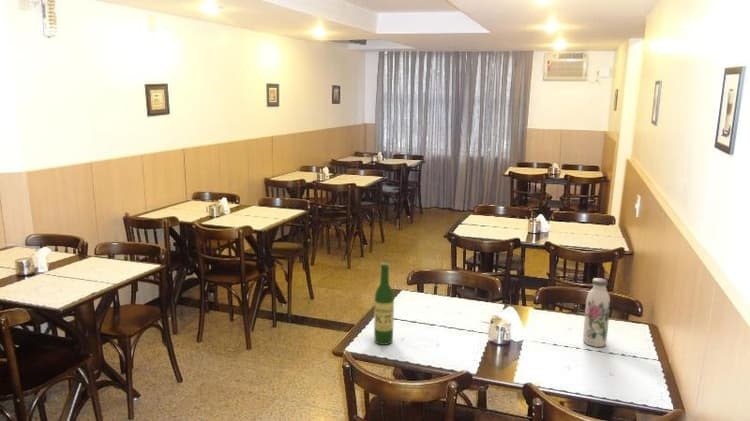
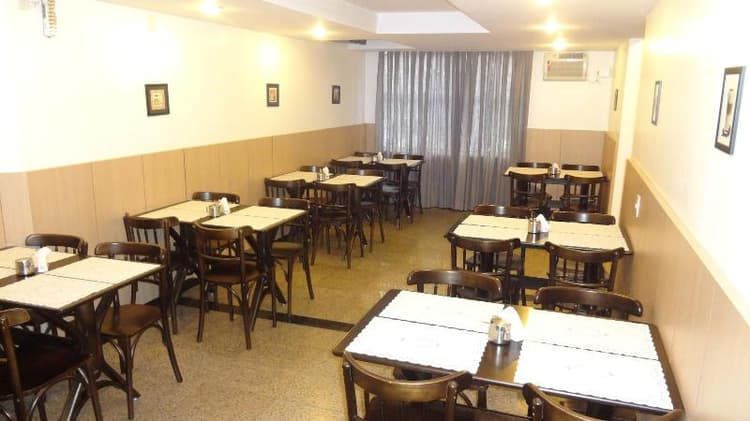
- wine bottle (384, 303)
- water bottle (597, 311)
